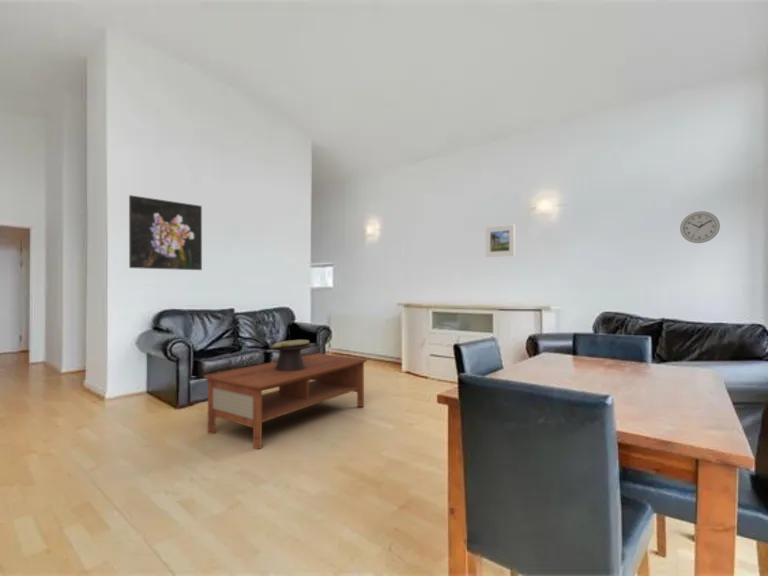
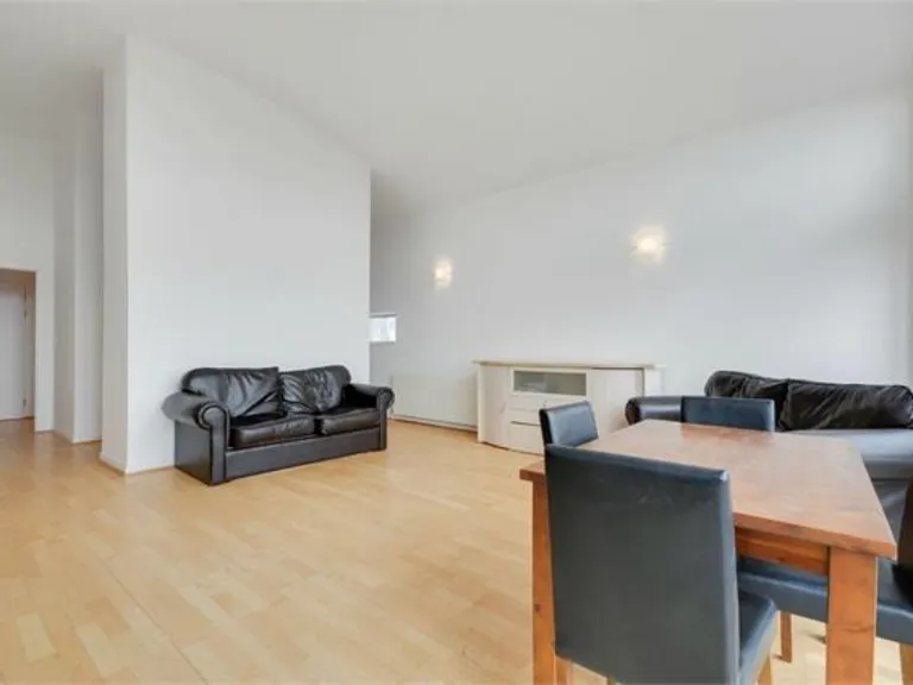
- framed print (167, 235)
- decorative bowl (288, 354)
- wall clock (699, 227)
- coffee table (293, 392)
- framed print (499, 241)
